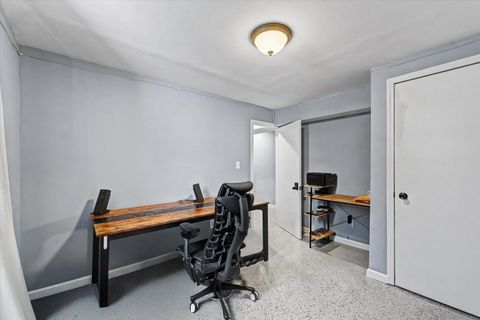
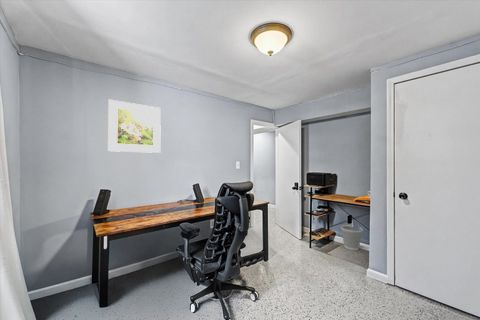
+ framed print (136, 128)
+ wastebasket (351, 237)
